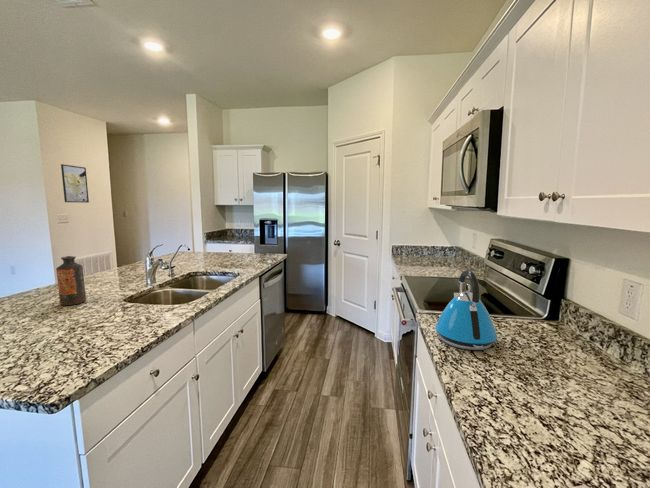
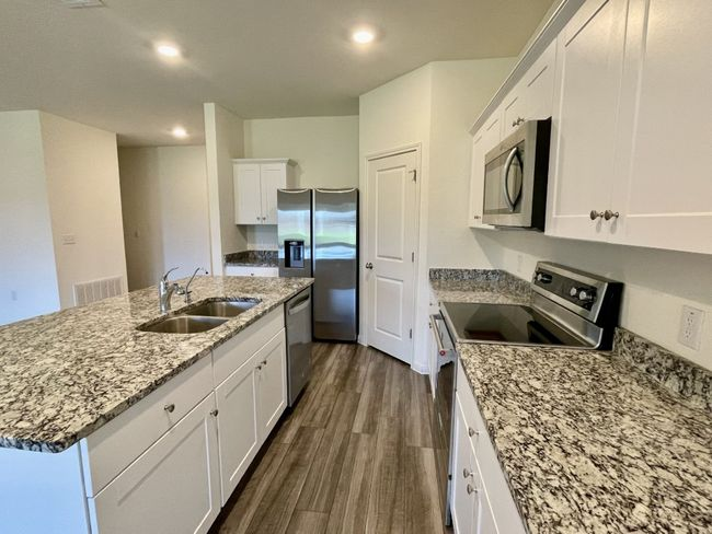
- kettle (467, 305)
- bottle (71, 279)
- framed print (75, 184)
